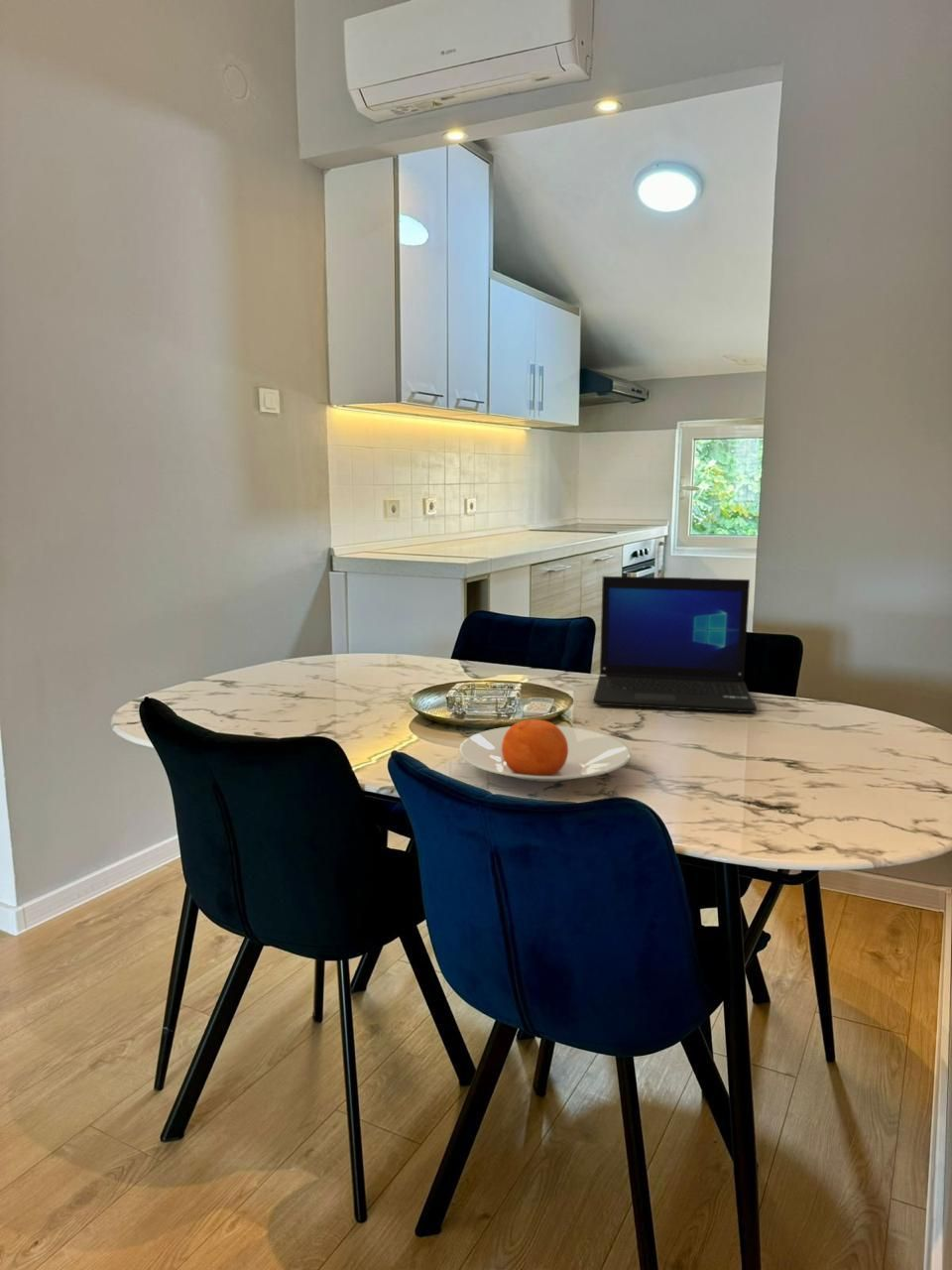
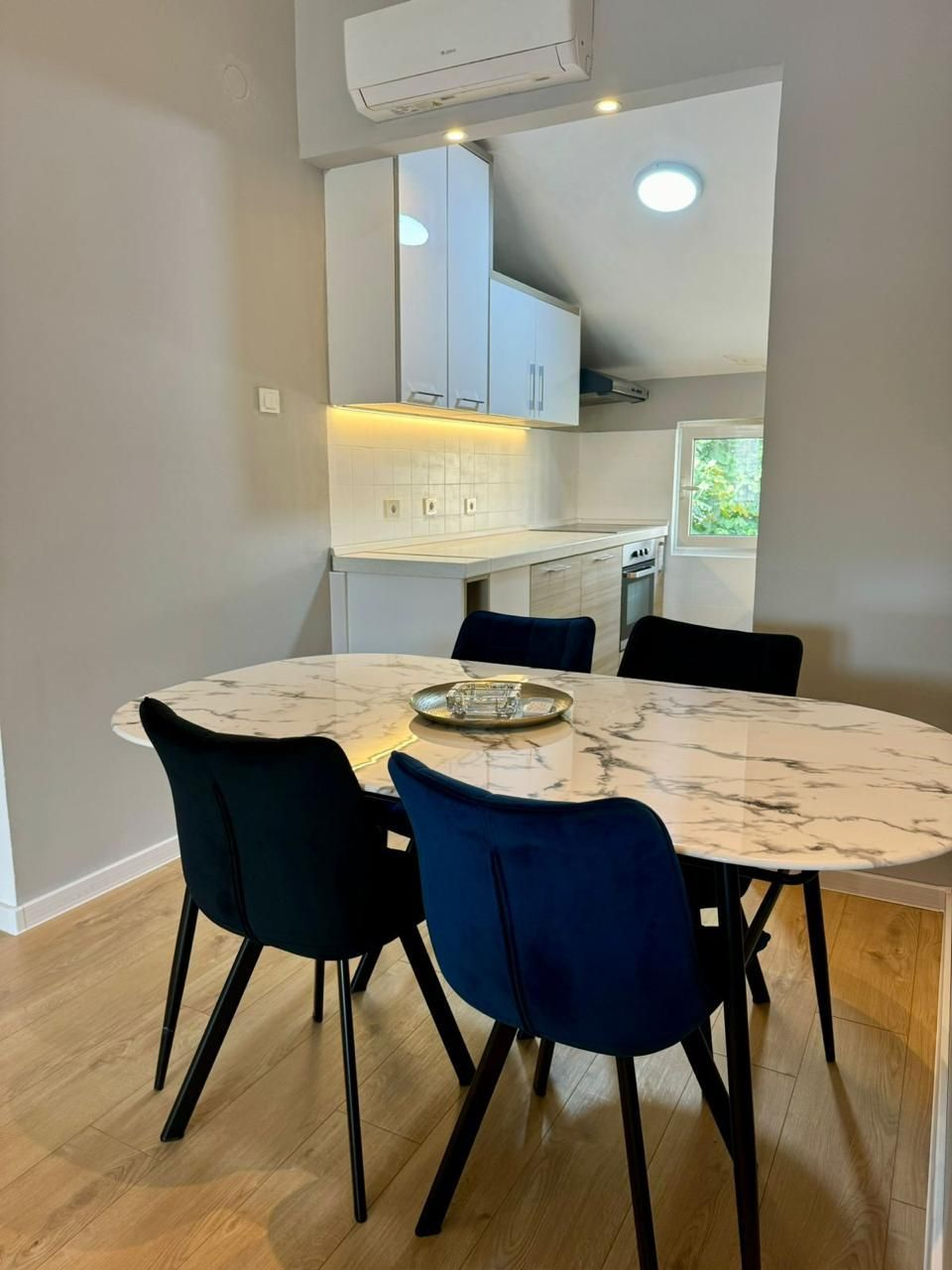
- plate (543, 743)
- laptop (673, 640)
